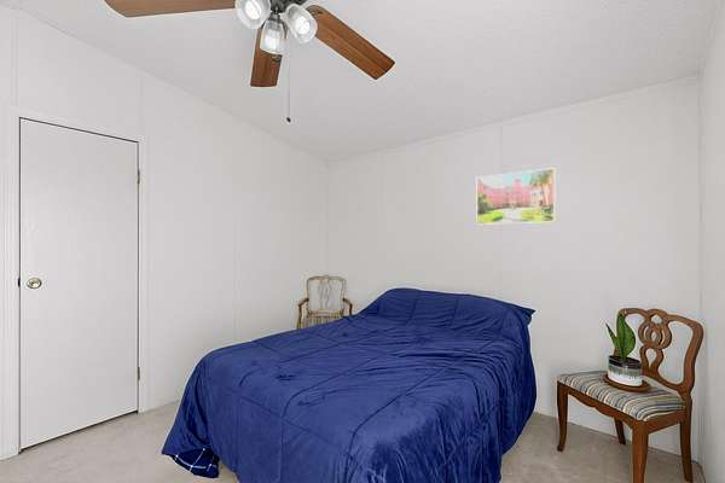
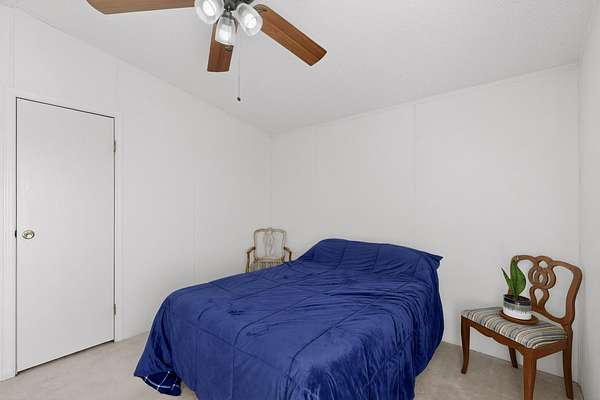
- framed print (514, 198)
